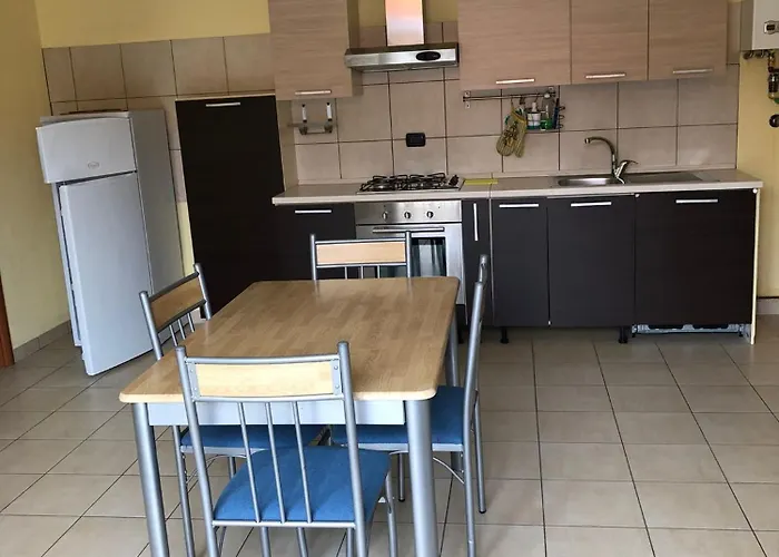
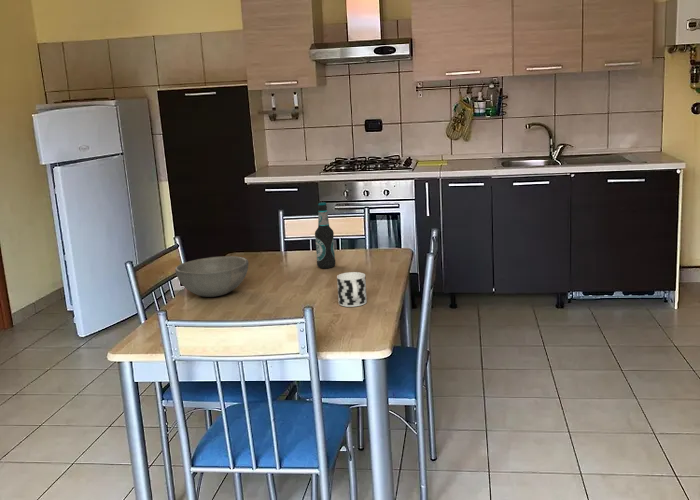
+ bottle (324, 235)
+ bowl (213, 278)
+ cup (352, 290)
